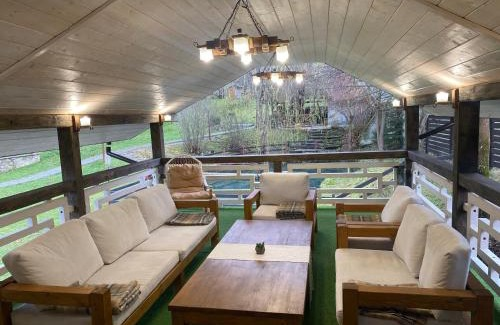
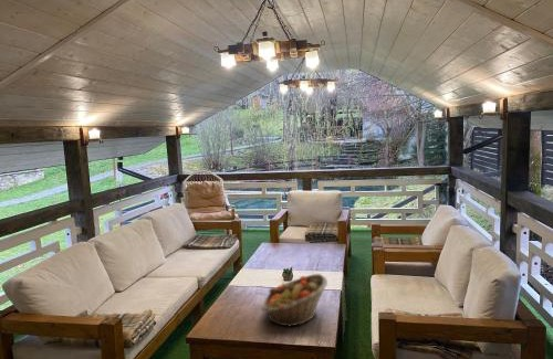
+ fruit basket (294, 297)
